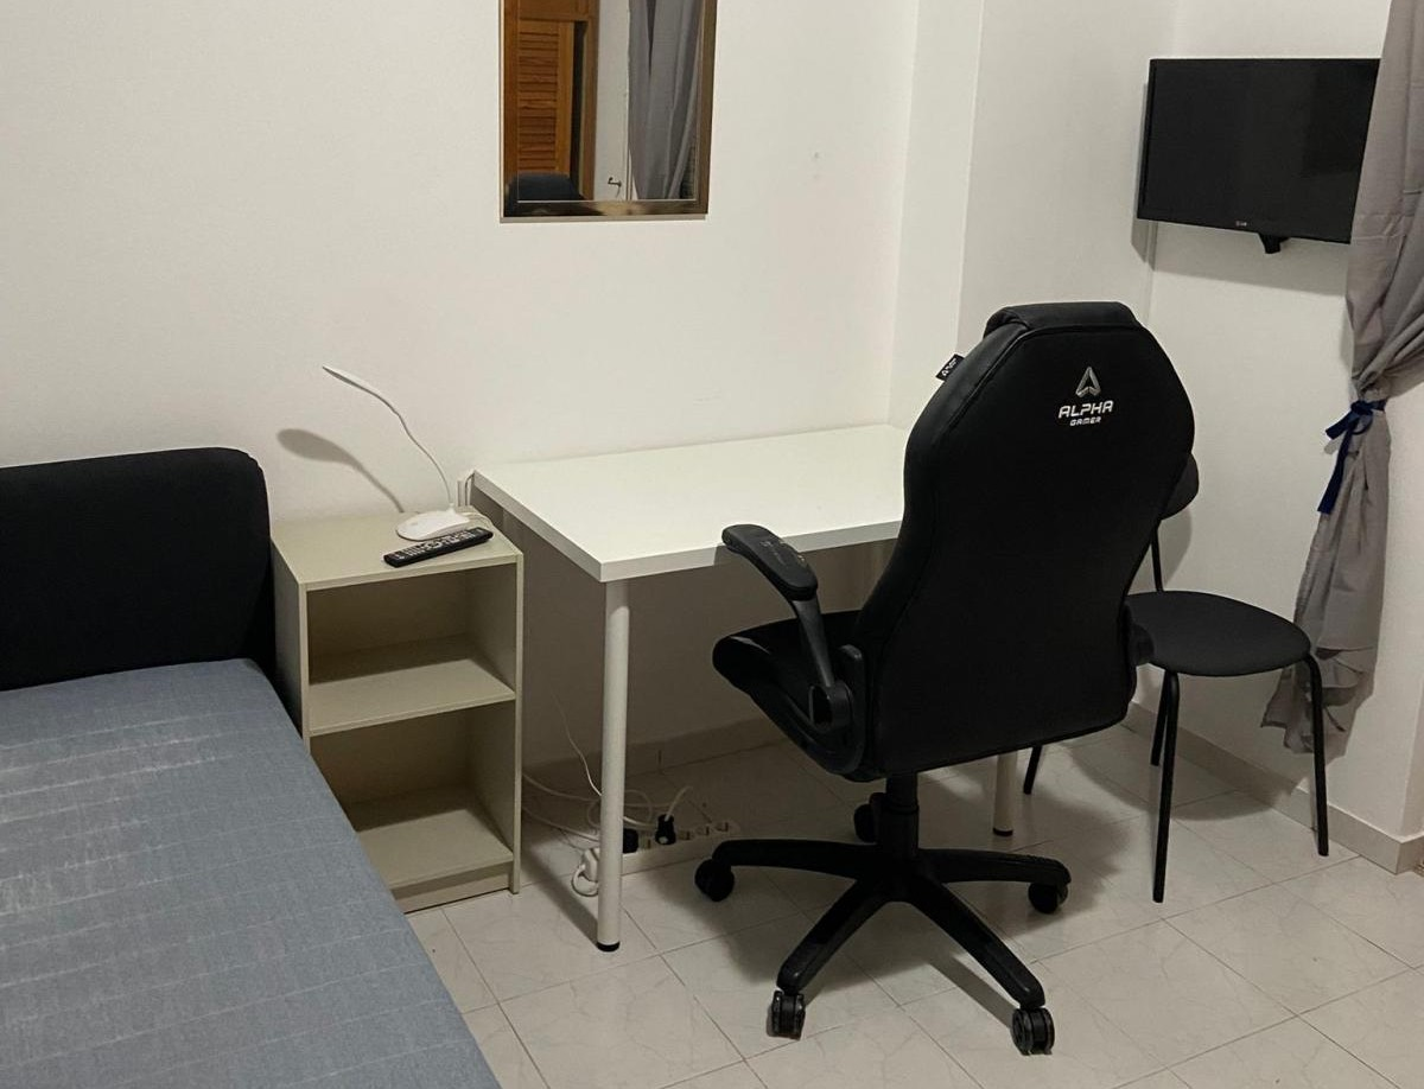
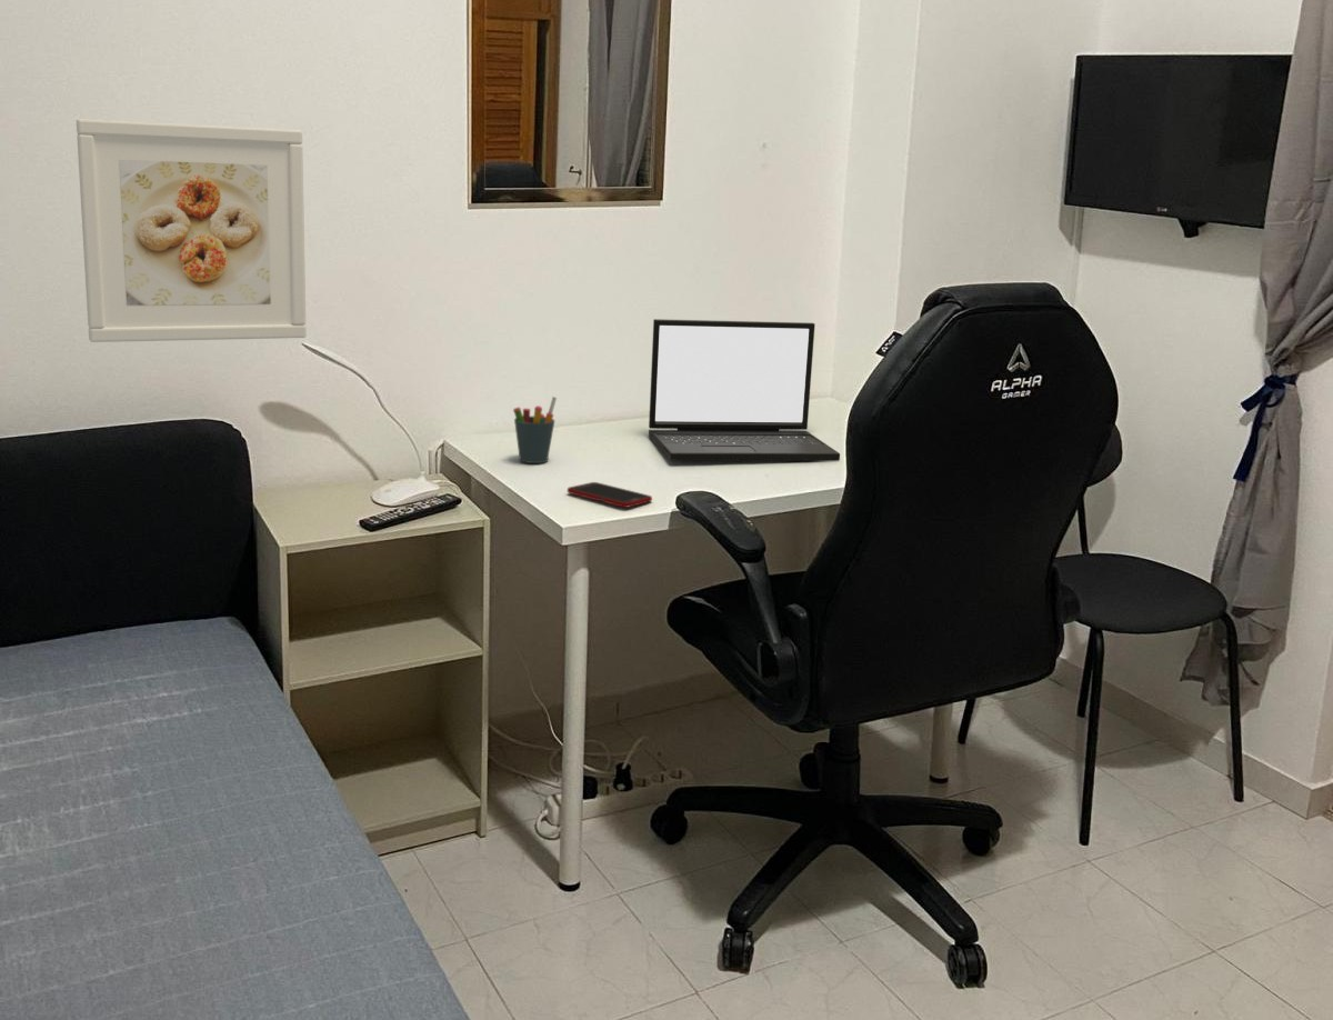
+ pen holder (534, 429)
+ laptop (744, 389)
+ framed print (197, 233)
+ cell phone (609, 494)
